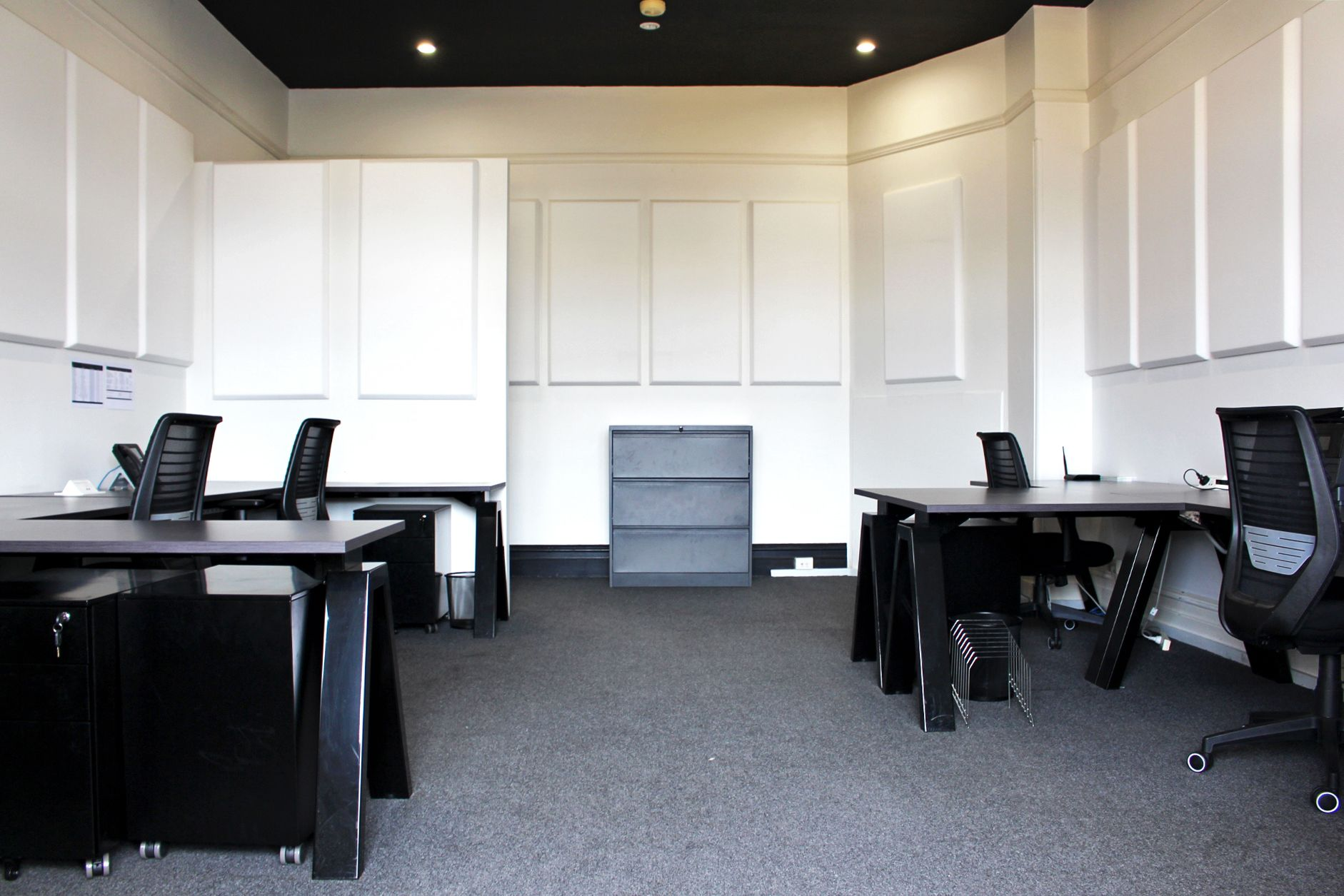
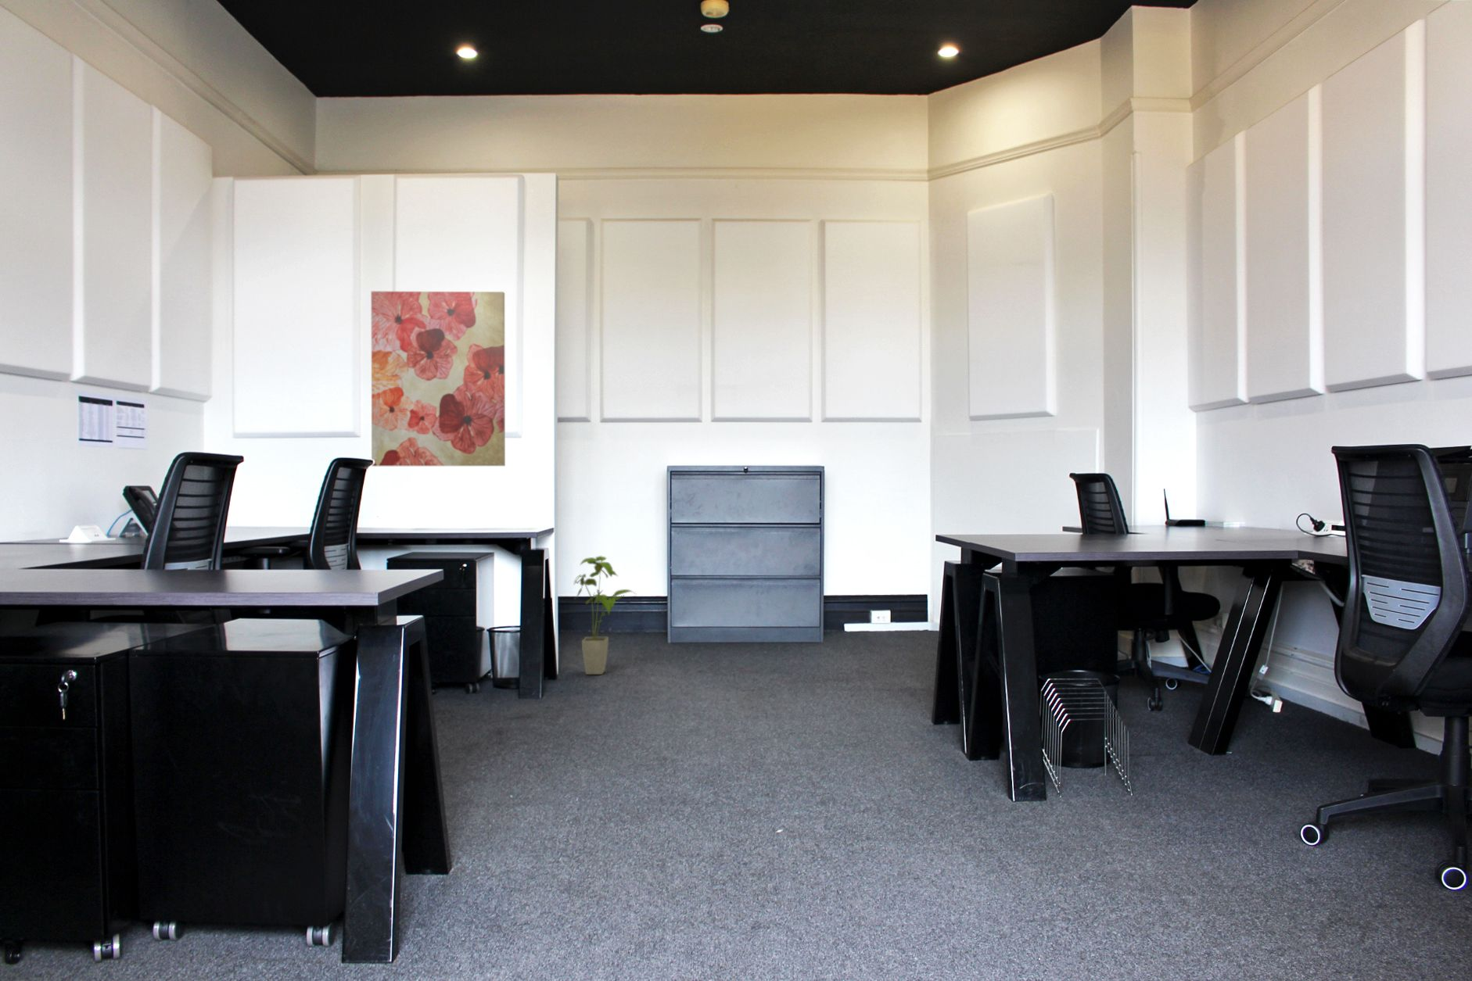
+ wall art (438, 379)
+ house plant (602, 614)
